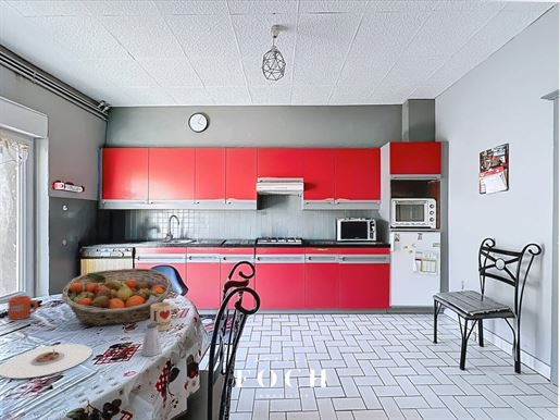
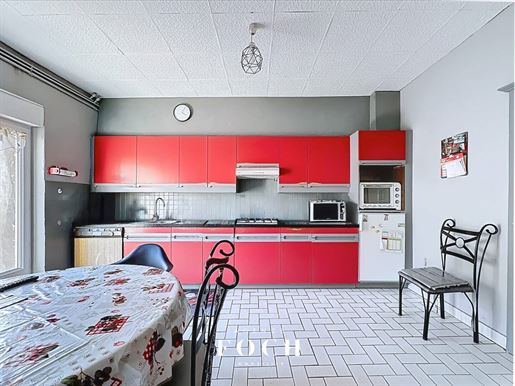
- fruit basket (120, 294)
- plate (48, 355)
- mug (23, 307)
- saltshaker (151, 338)
- mug (164, 316)
